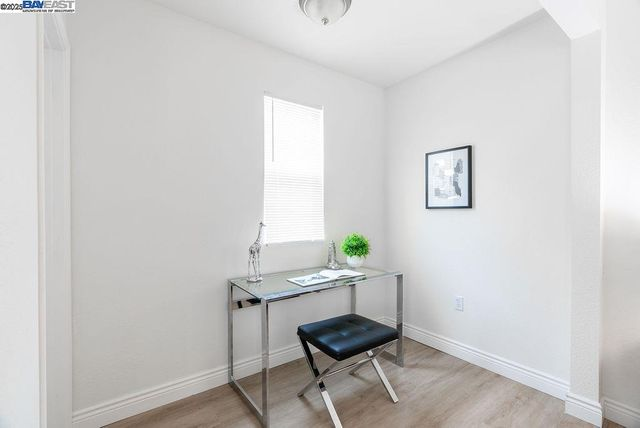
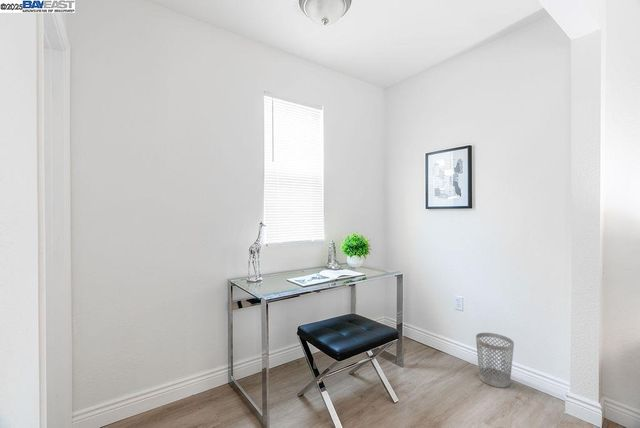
+ wastebasket (494, 359)
